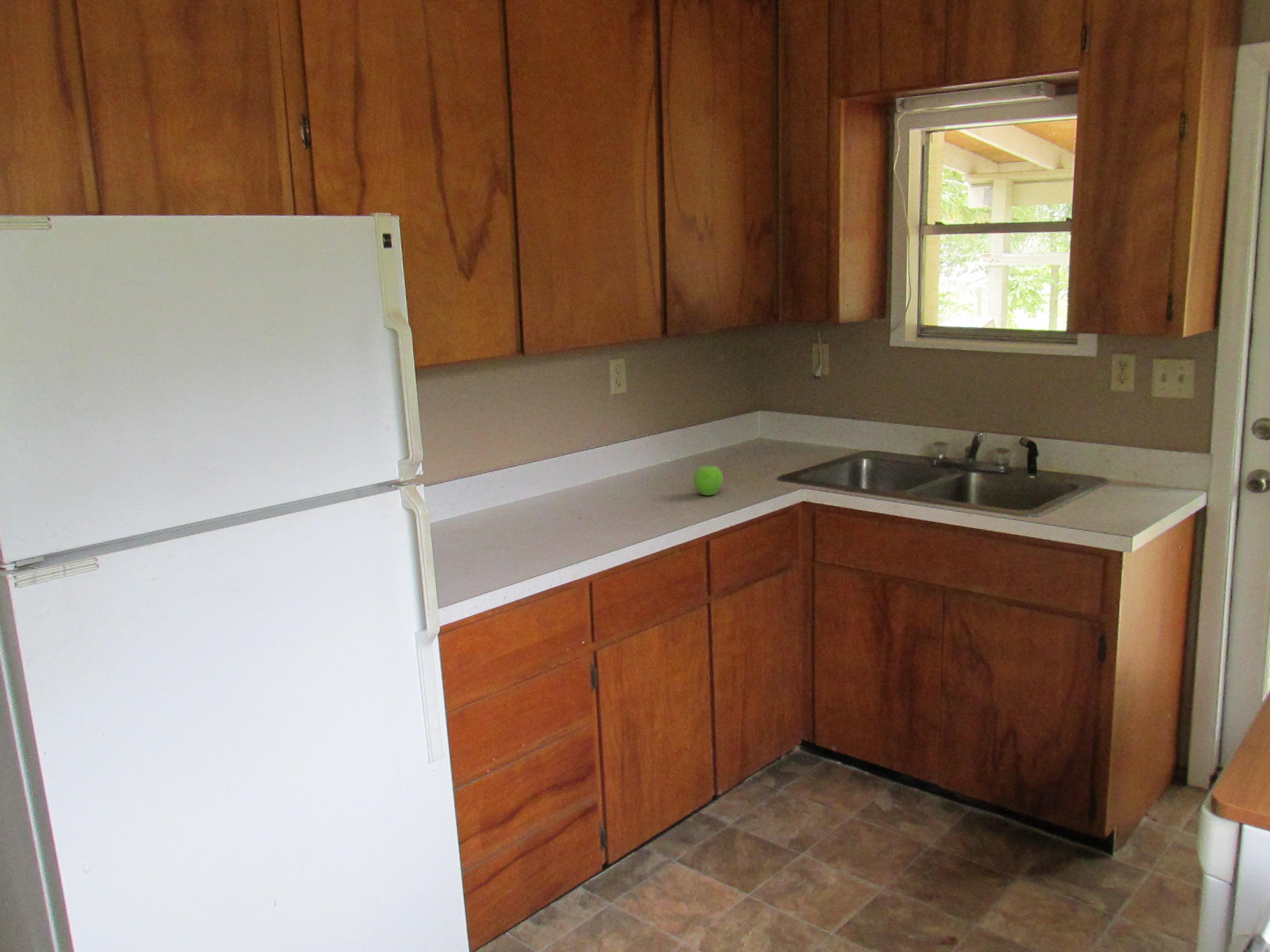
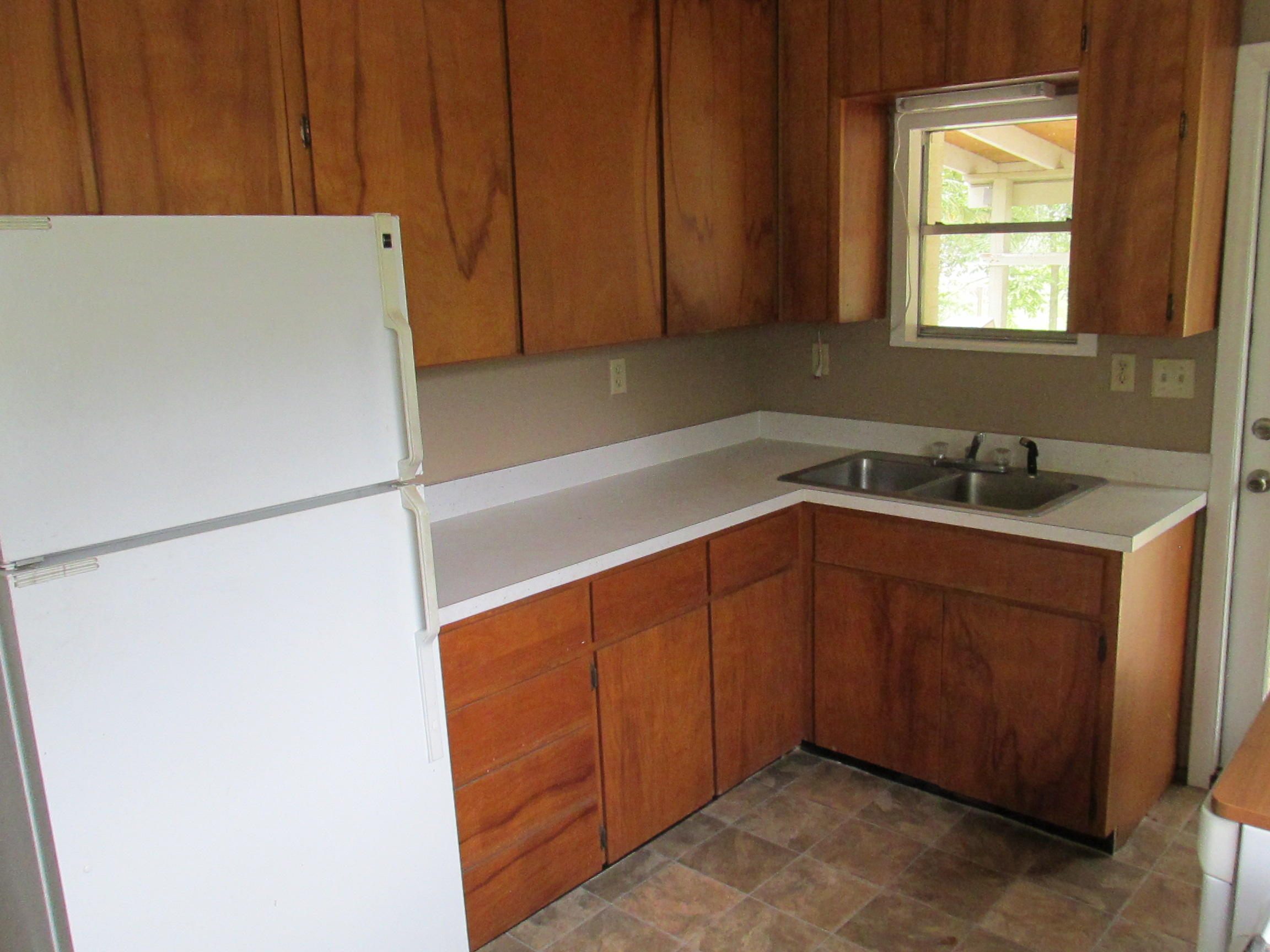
- fruit (708, 480)
